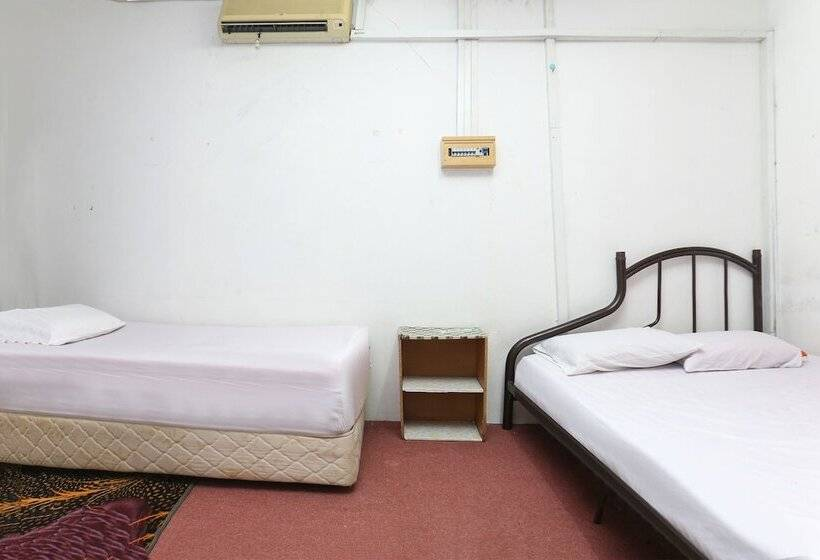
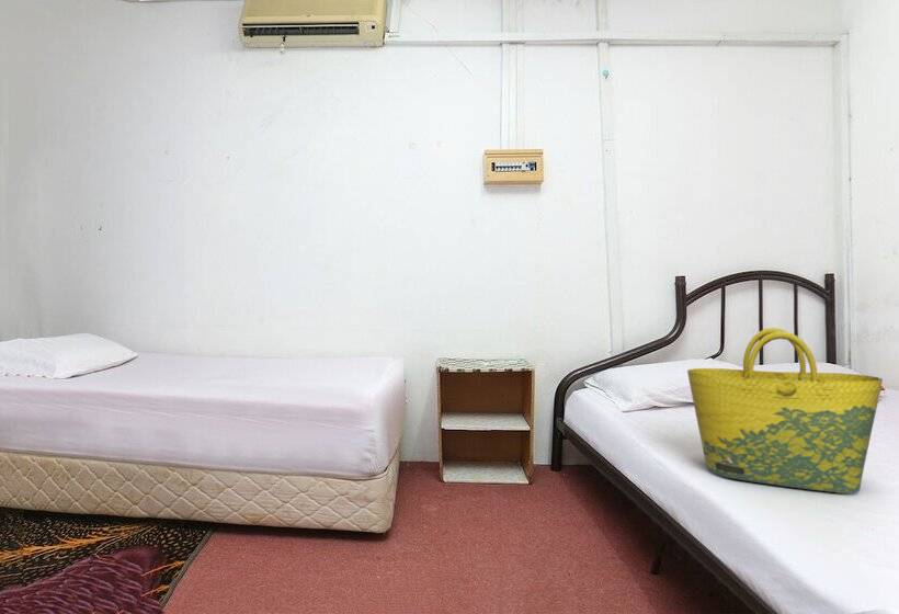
+ tote bag (777, 403)
